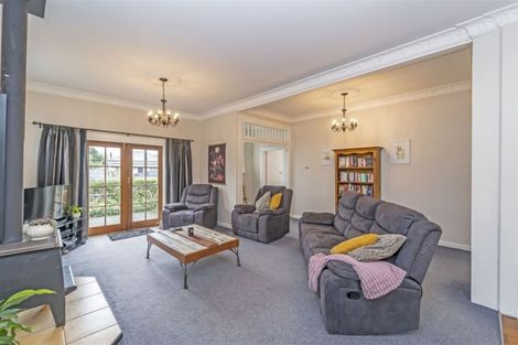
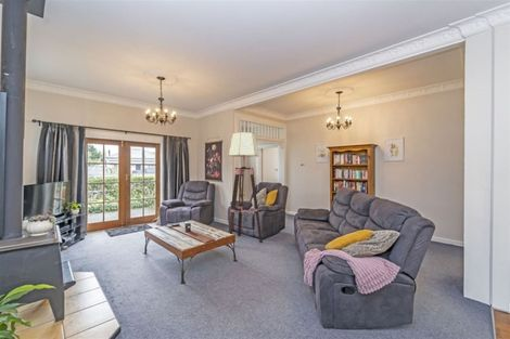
+ floor lamp (242, 186)
